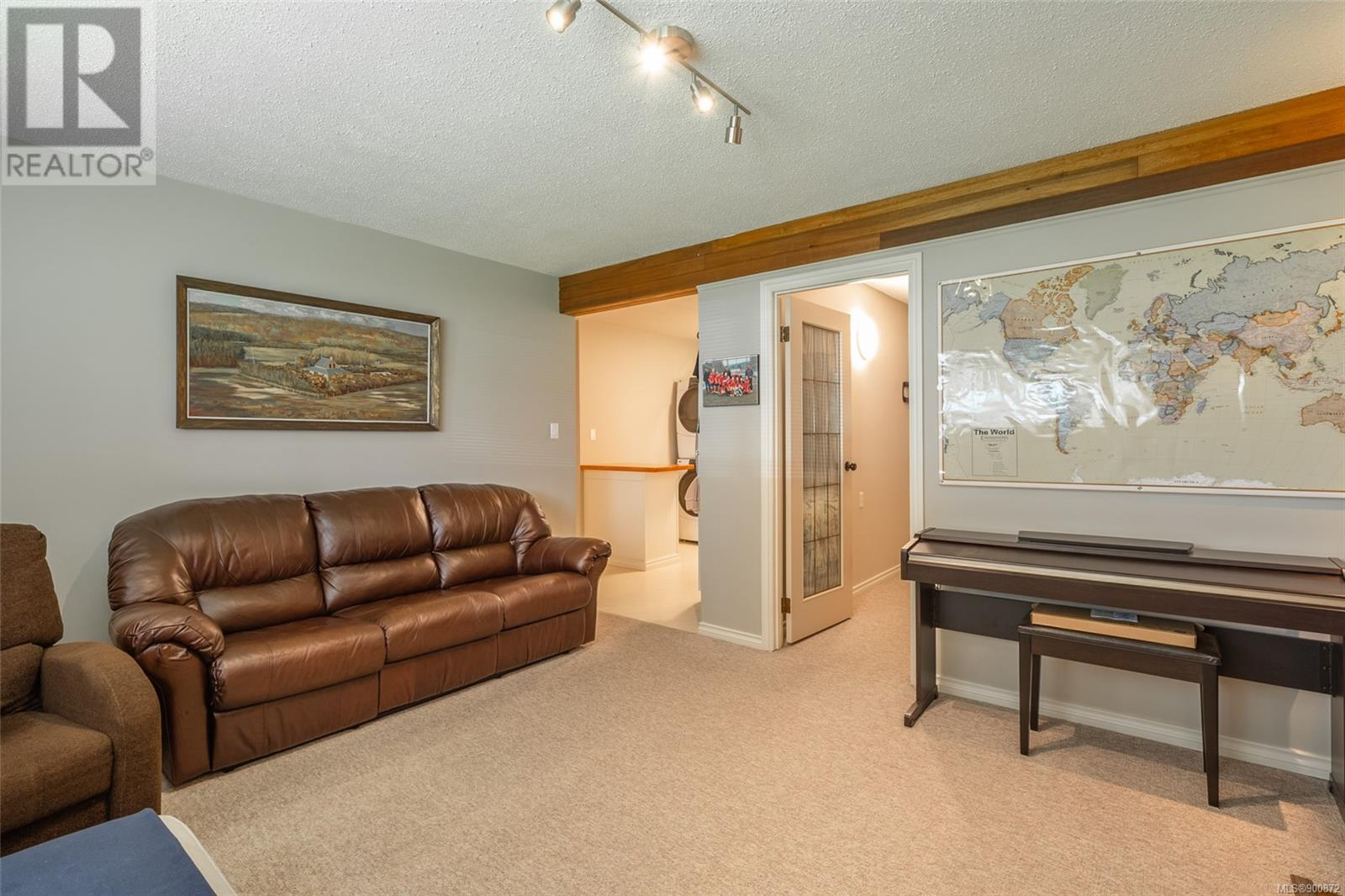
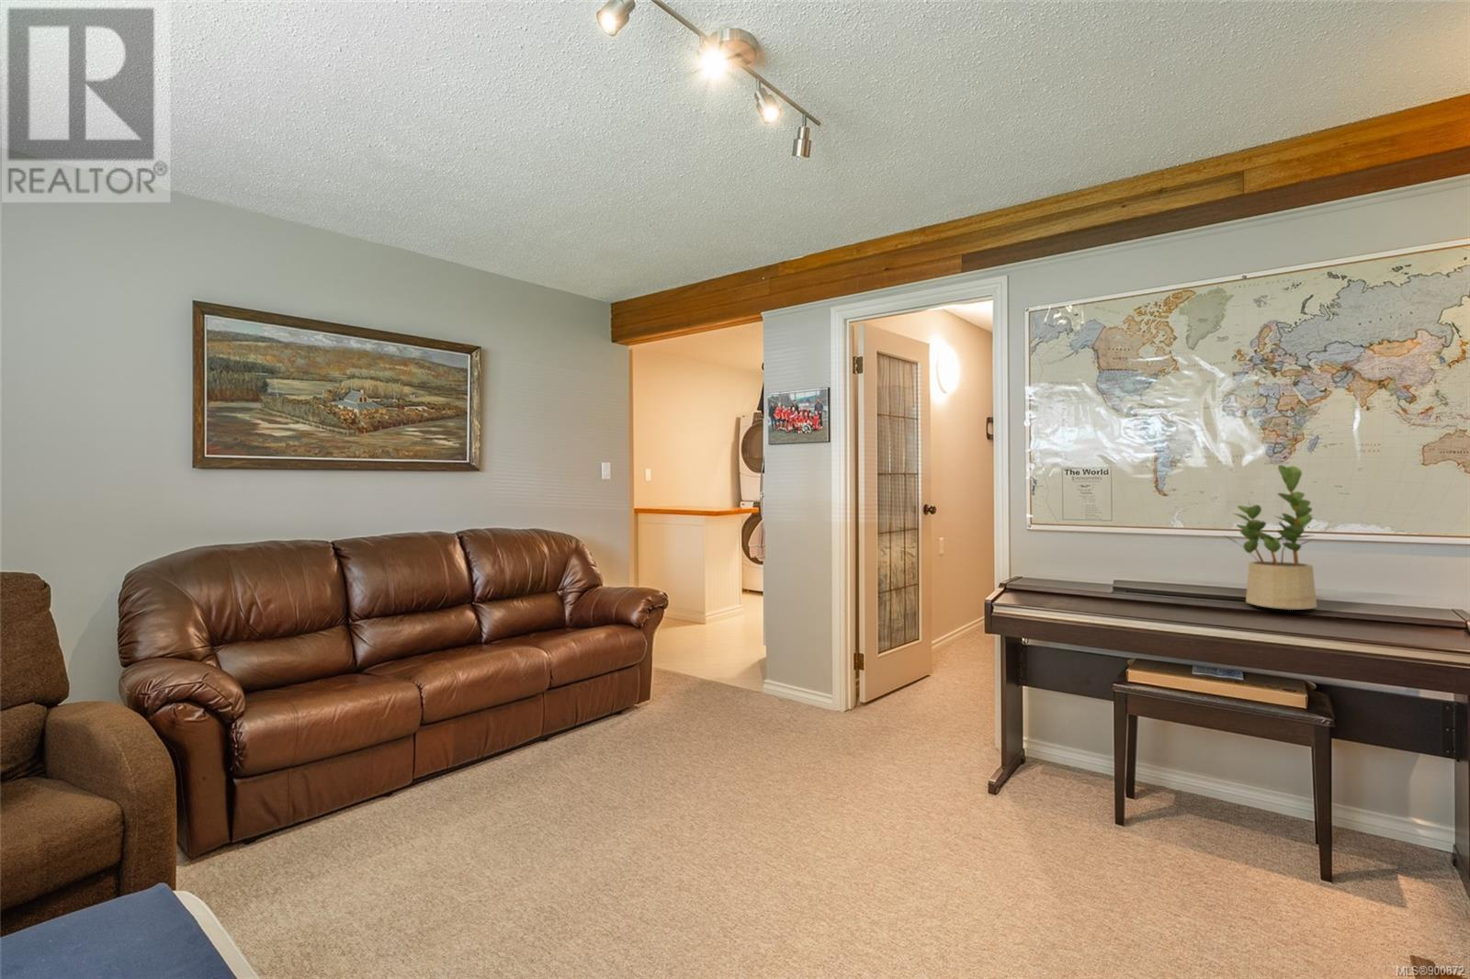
+ potted plant (1269, 534)
